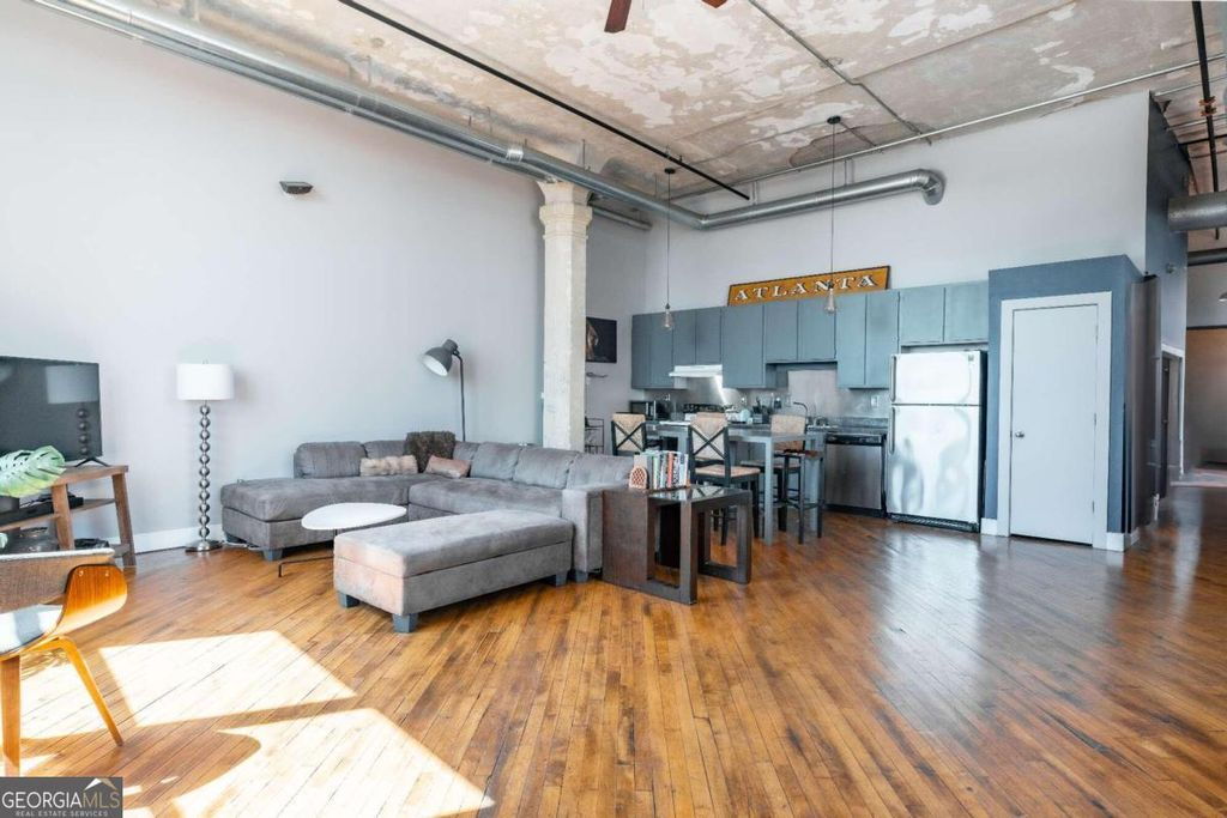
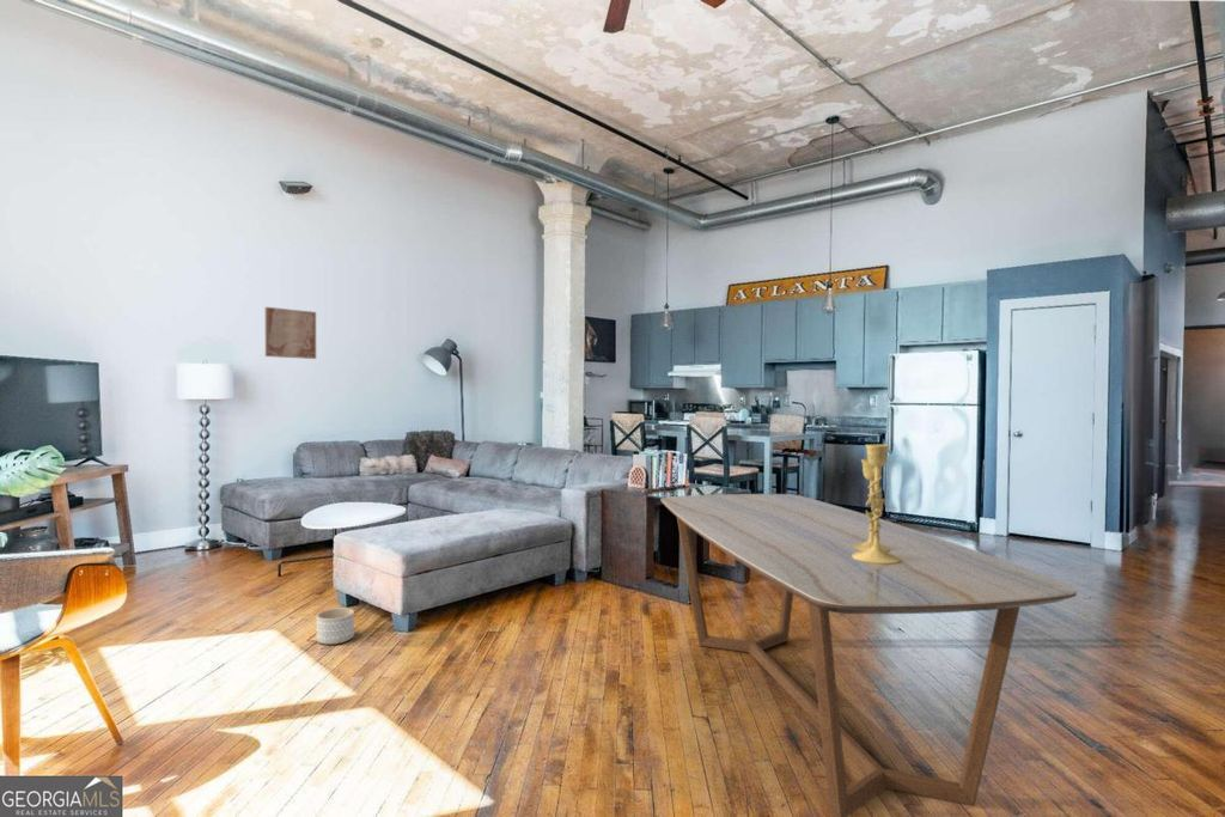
+ wall art (291, 333)
+ dining table (809, 615)
+ planter (335, 626)
+ candlestick (873, 498)
